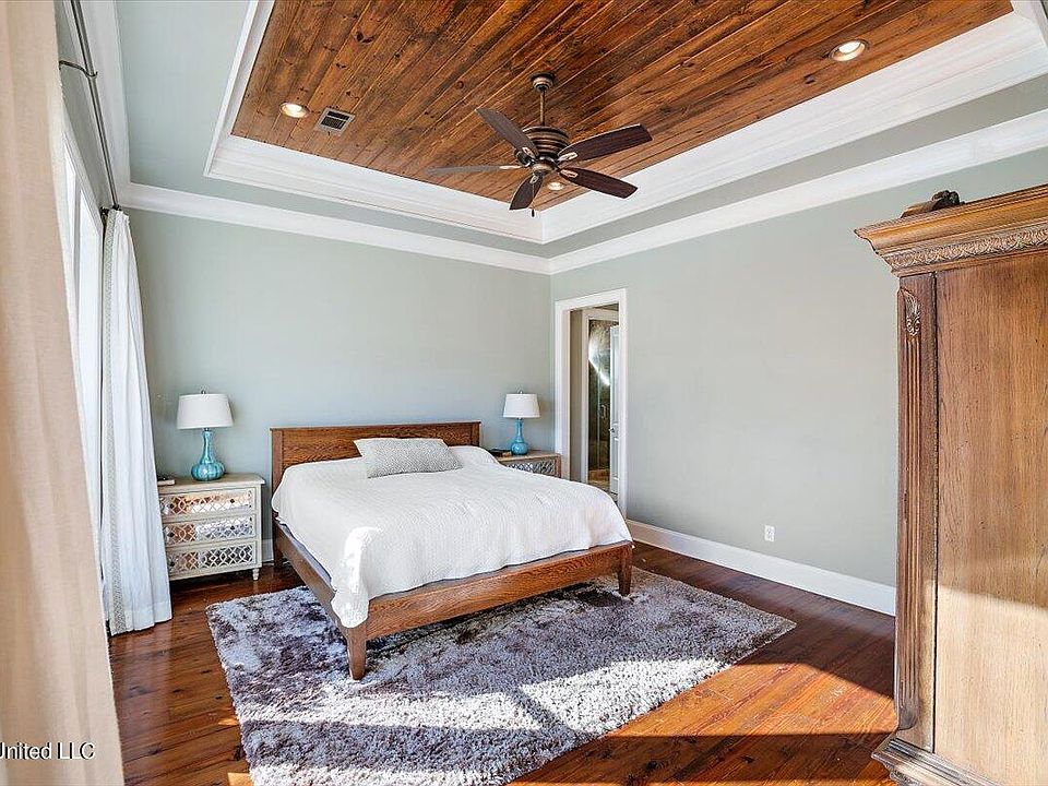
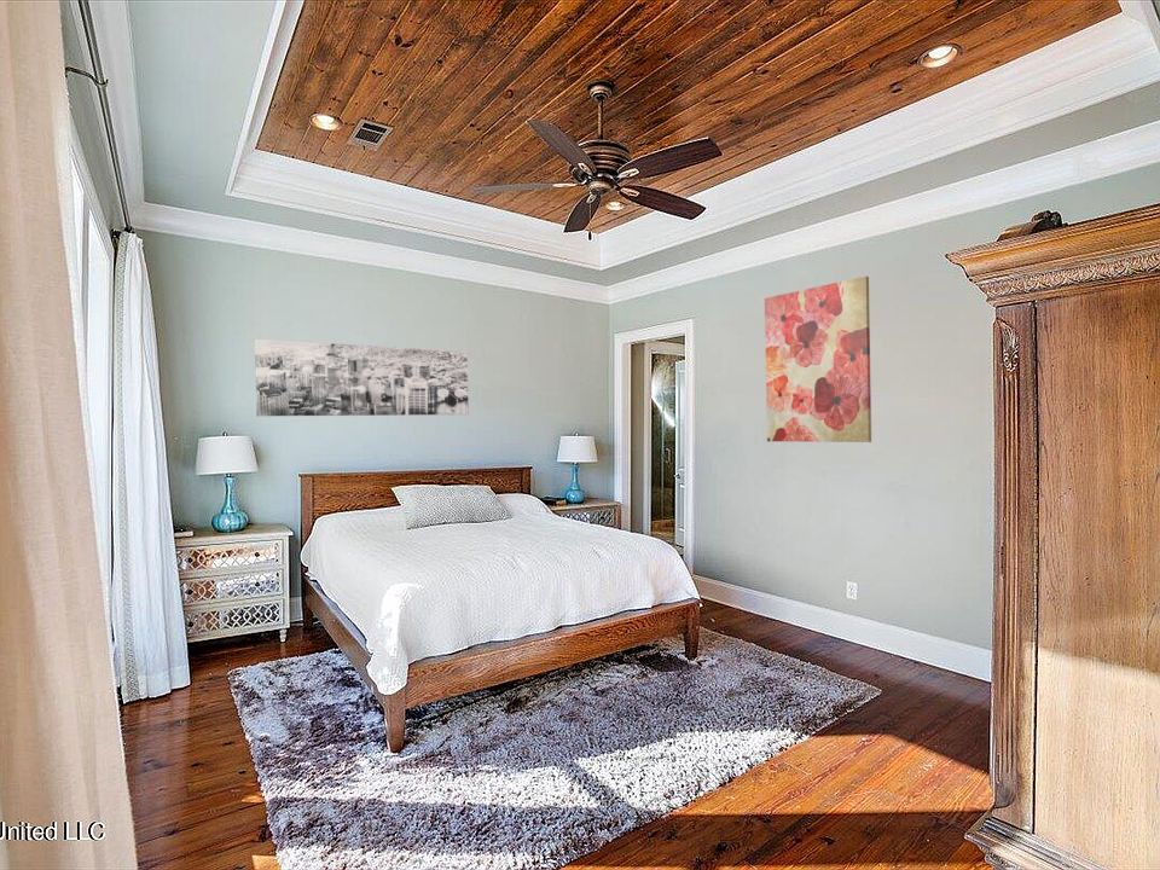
+ wall art (371, 381)
+ wall art (813, 365)
